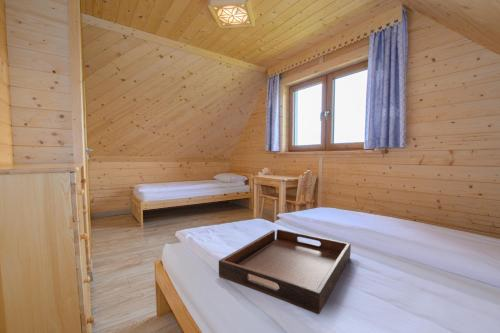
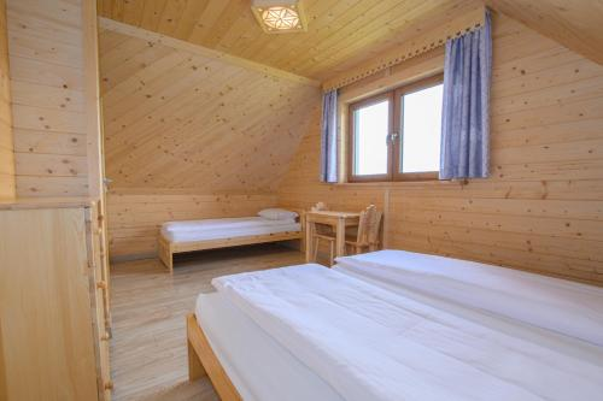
- serving tray (290, 258)
